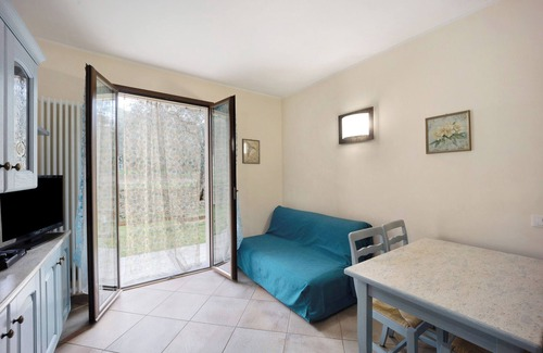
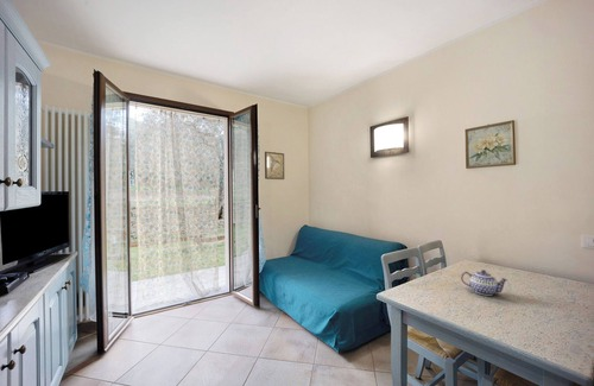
+ teapot (484, 280)
